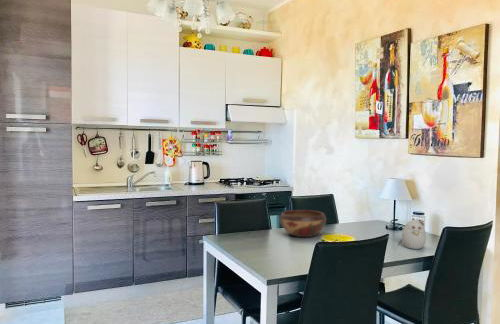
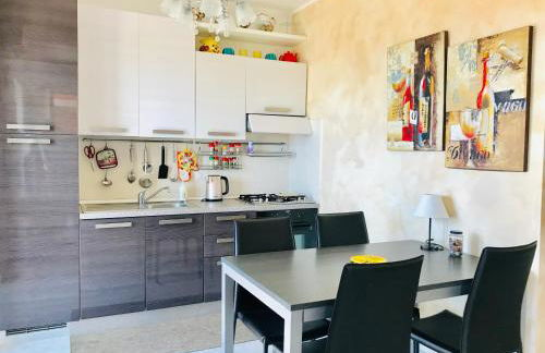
- decorative bowl (302, 223)
- decorative egg (413, 233)
